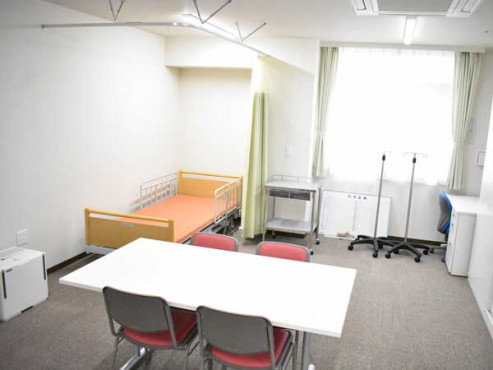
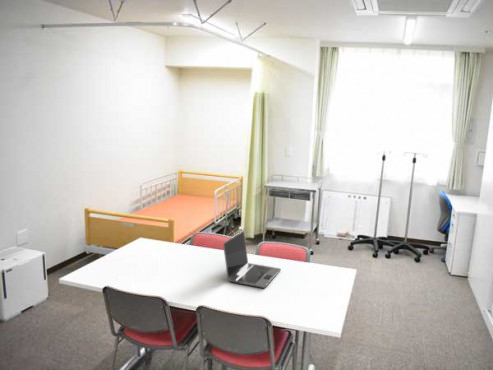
+ laptop (247, 258)
